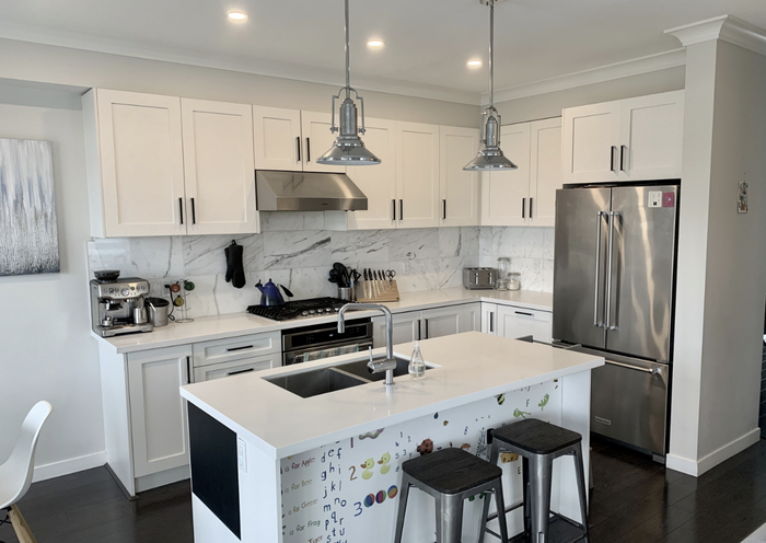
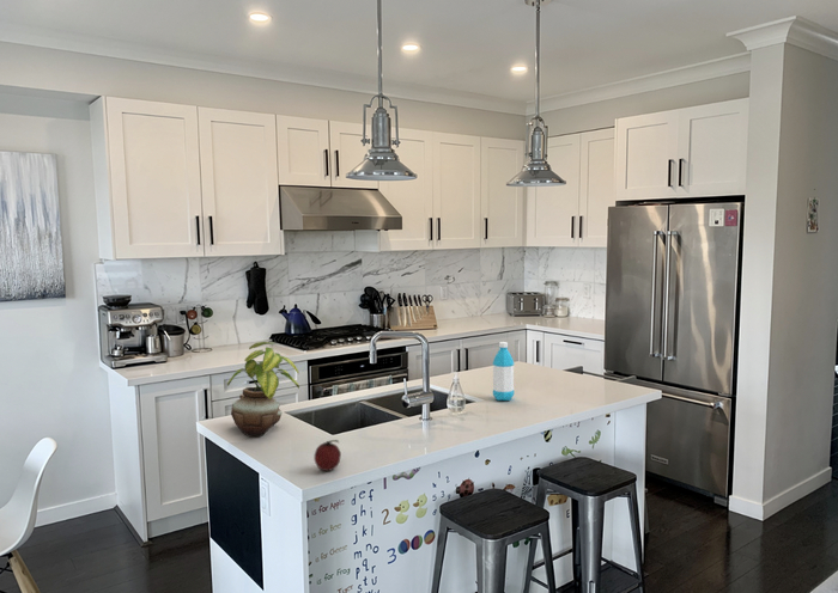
+ fruit (328, 453)
+ water bottle (503, 371)
+ potted plant (262, 386)
